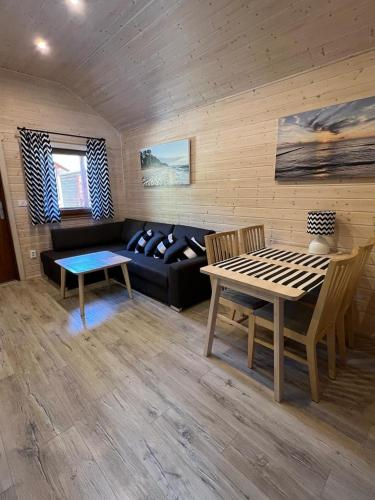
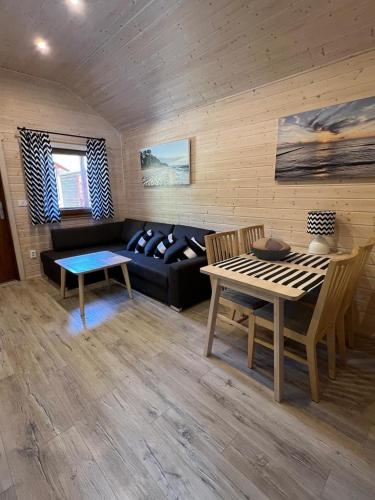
+ decorative bowl (270, 247)
